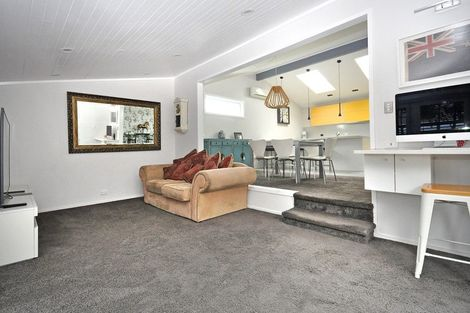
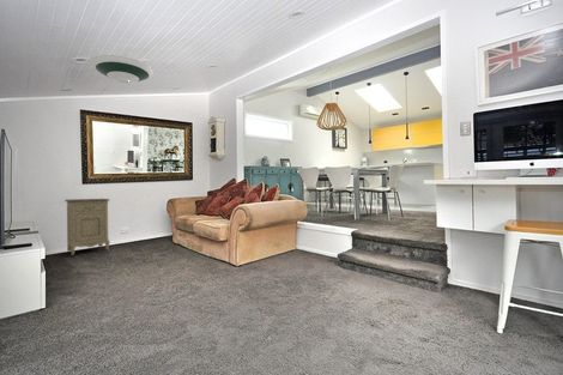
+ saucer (123, 74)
+ nightstand (87, 224)
